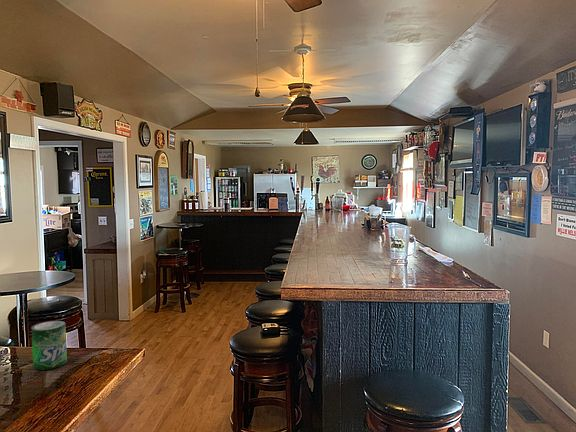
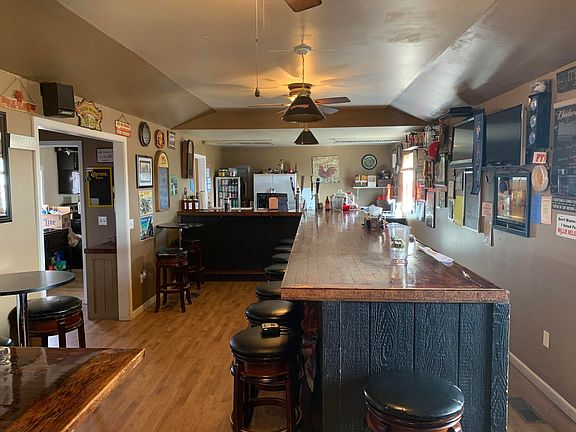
- beverage can (49, 344)
